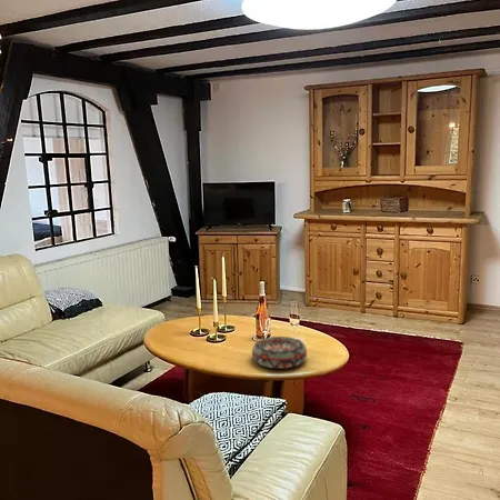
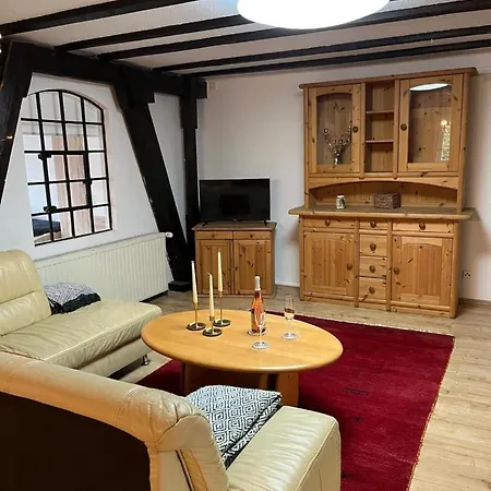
- decorative bowl (279, 352)
